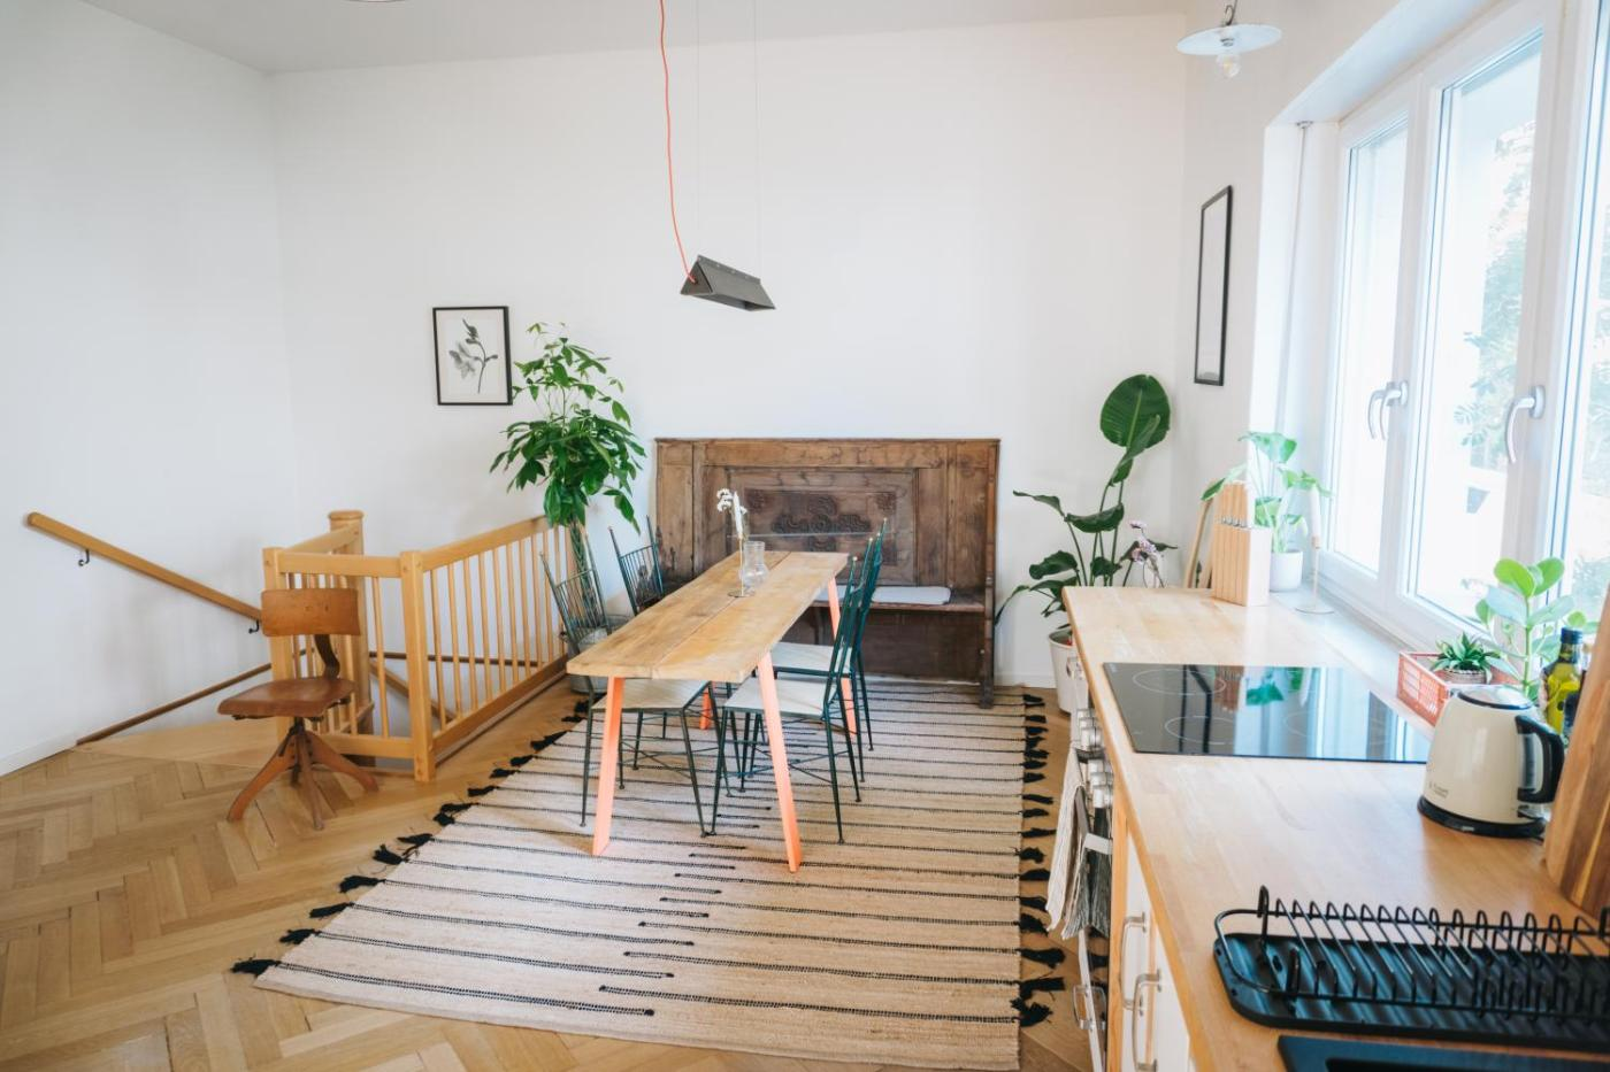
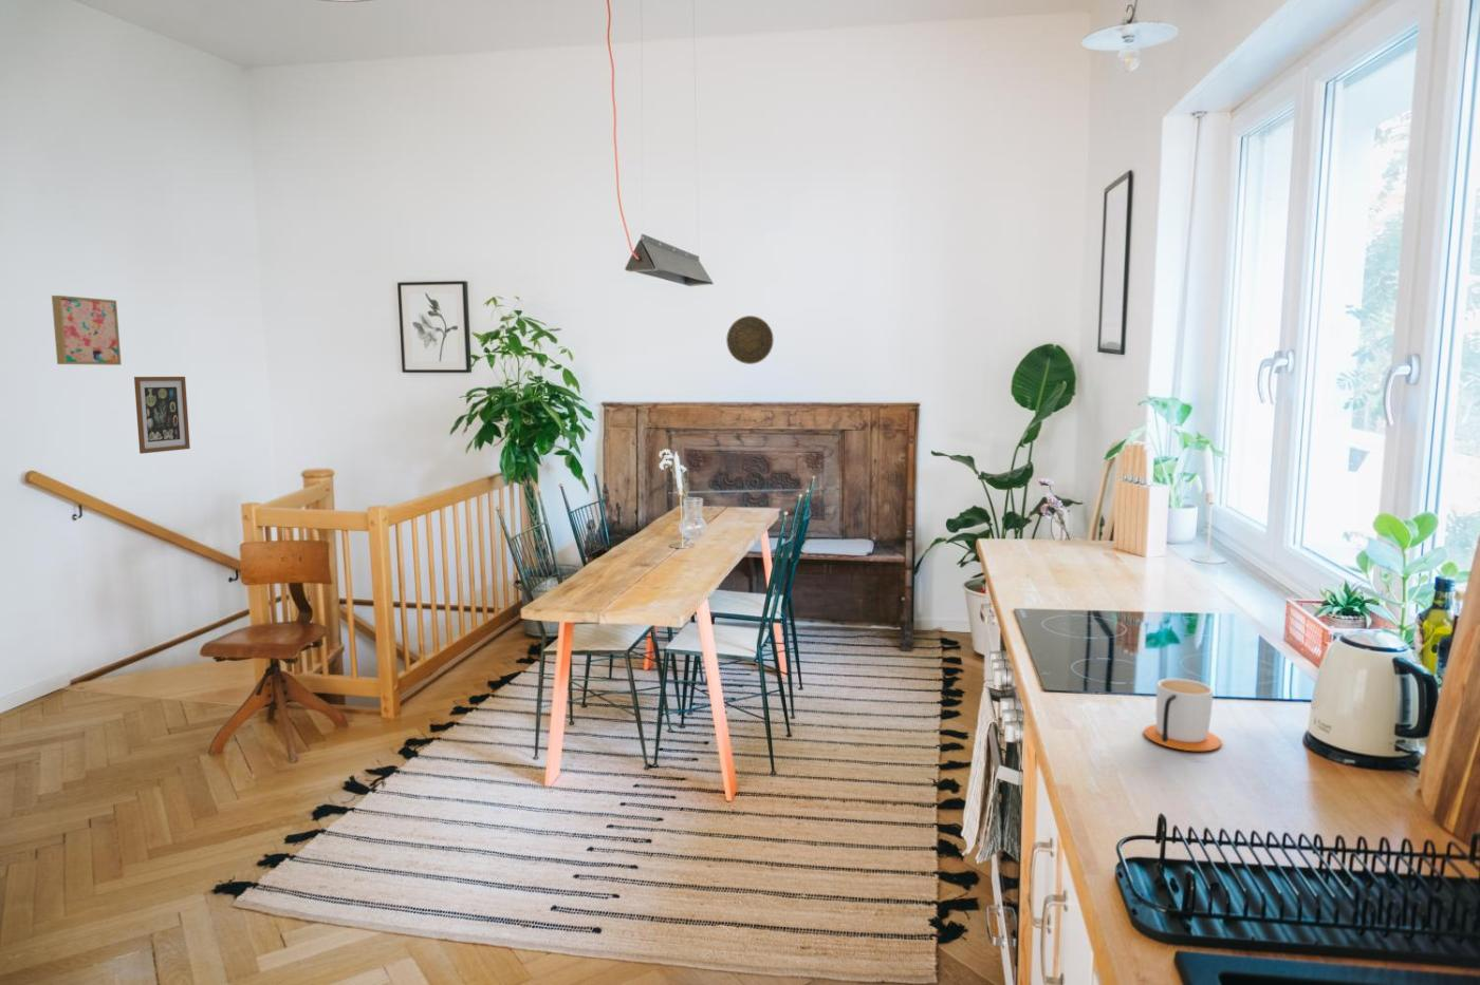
+ wall art (87, 332)
+ wall art (163, 413)
+ decorative plate (748, 340)
+ mug (1182, 711)
